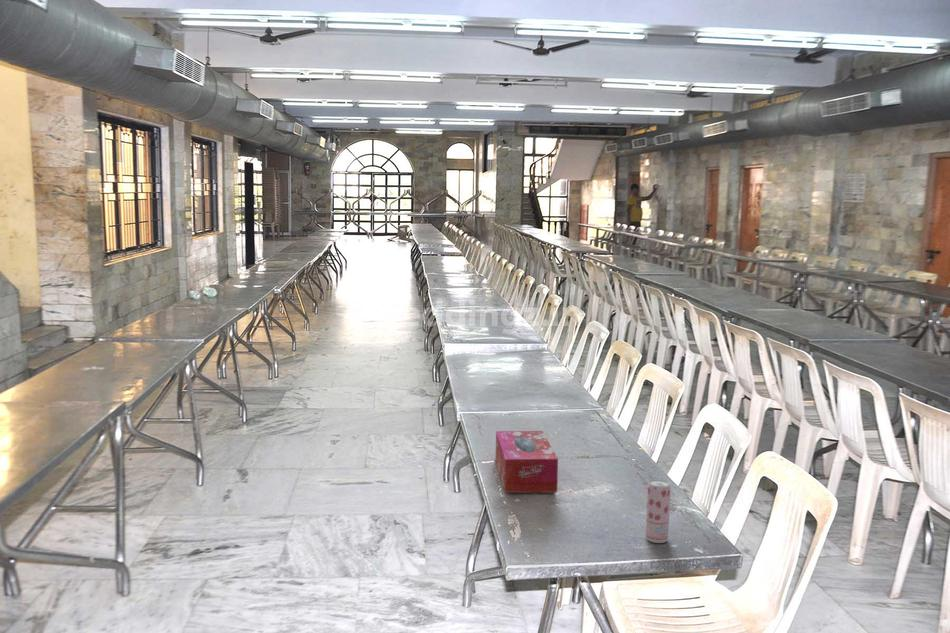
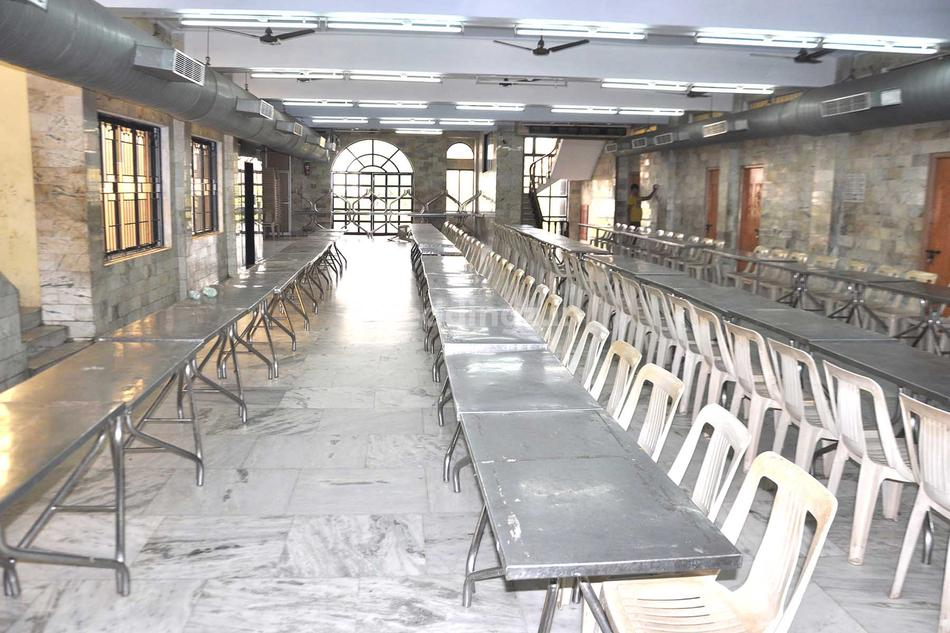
- beverage can (657, 511)
- tissue box (524, 459)
